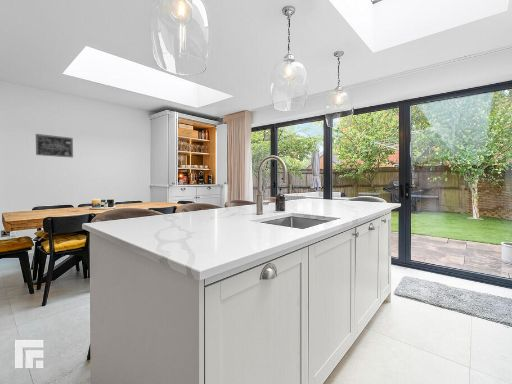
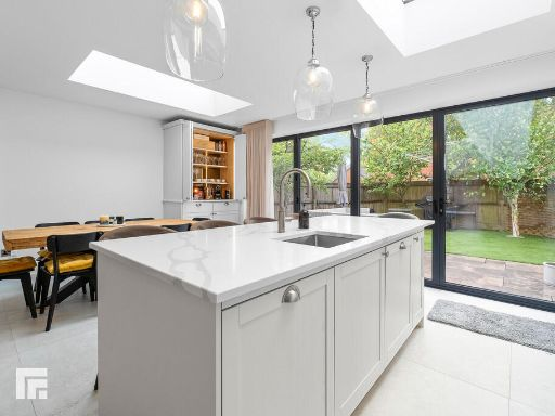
- wall art (55, 146)
